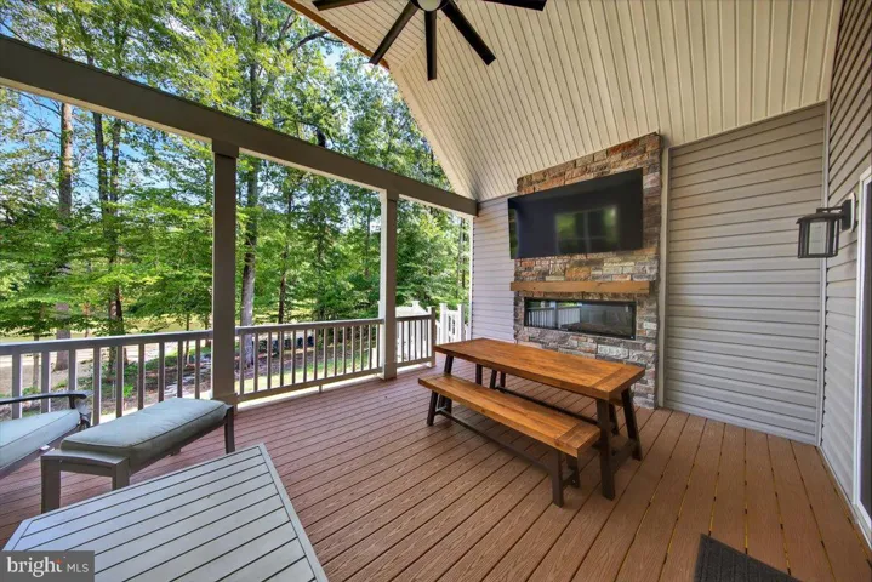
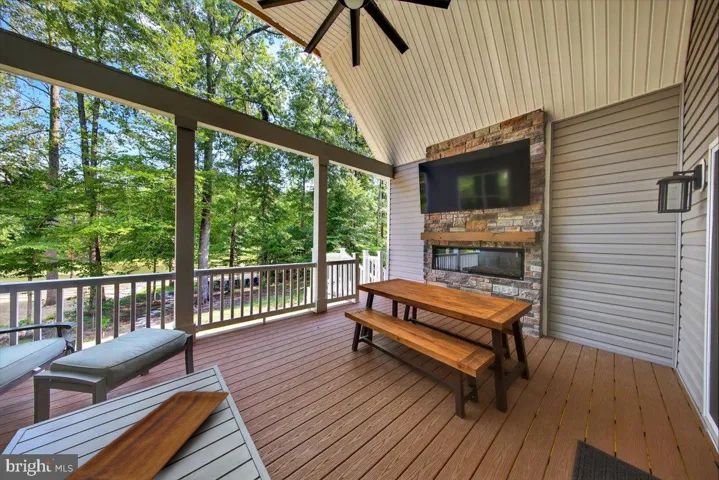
+ tray (163, 430)
